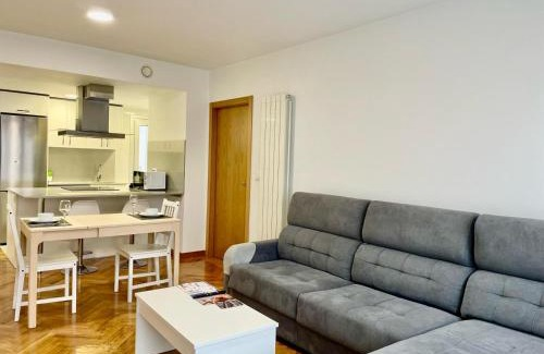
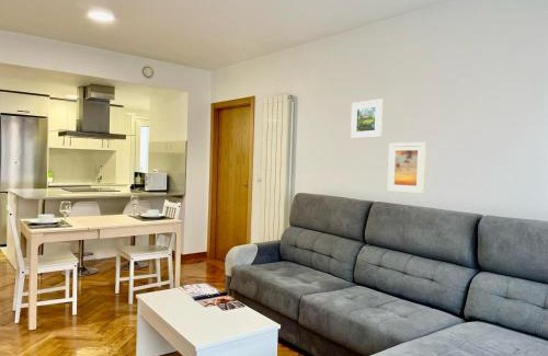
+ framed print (366, 119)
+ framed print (406, 168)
